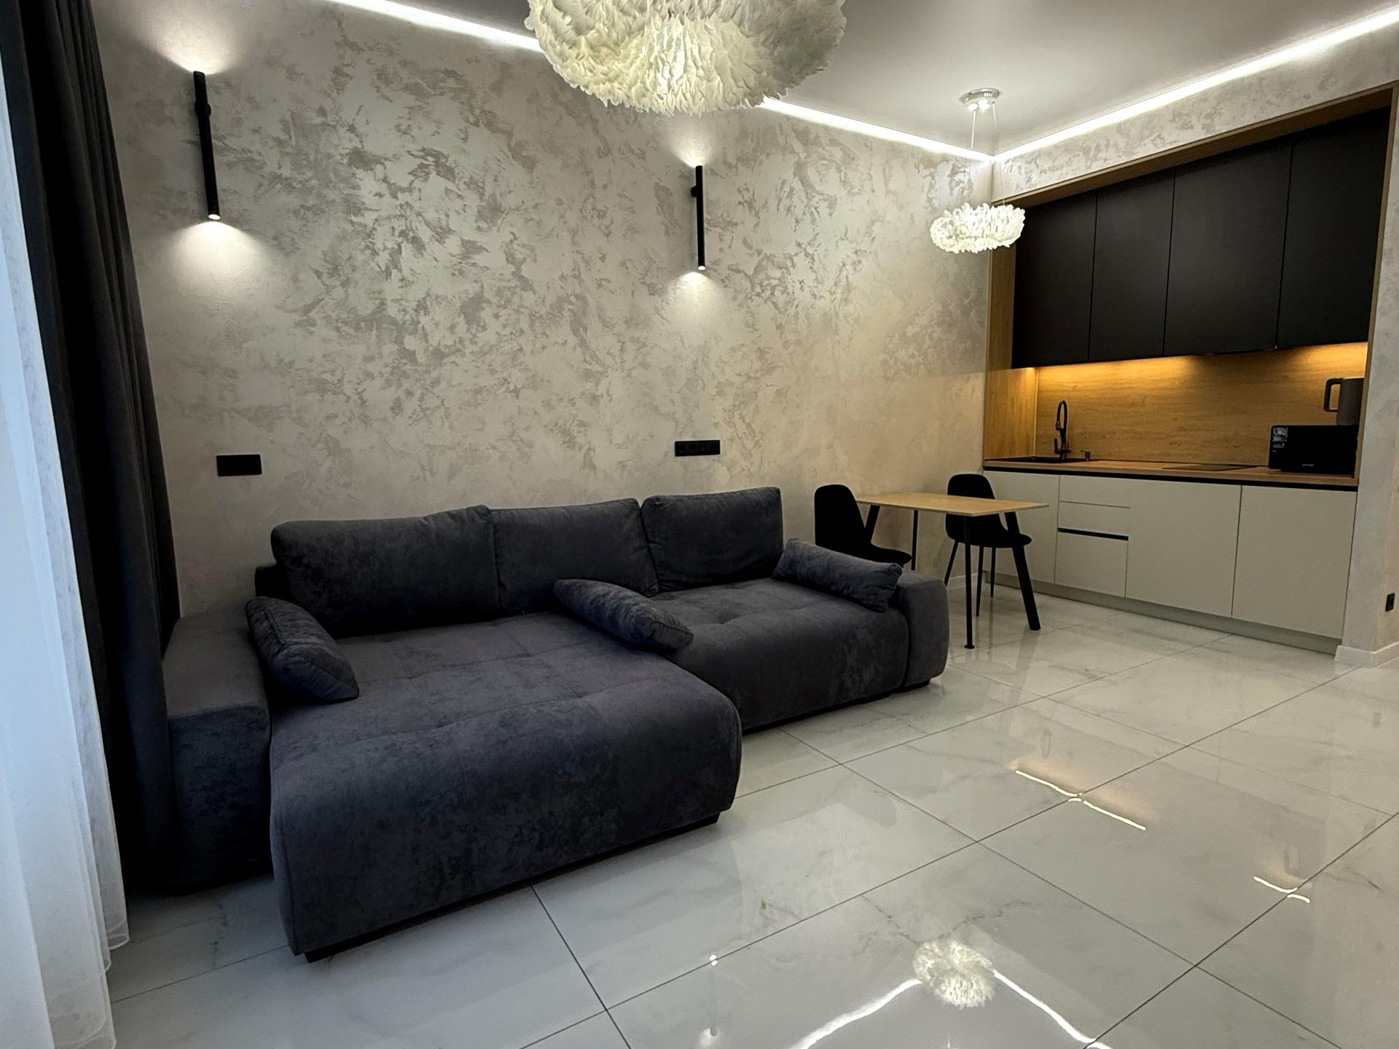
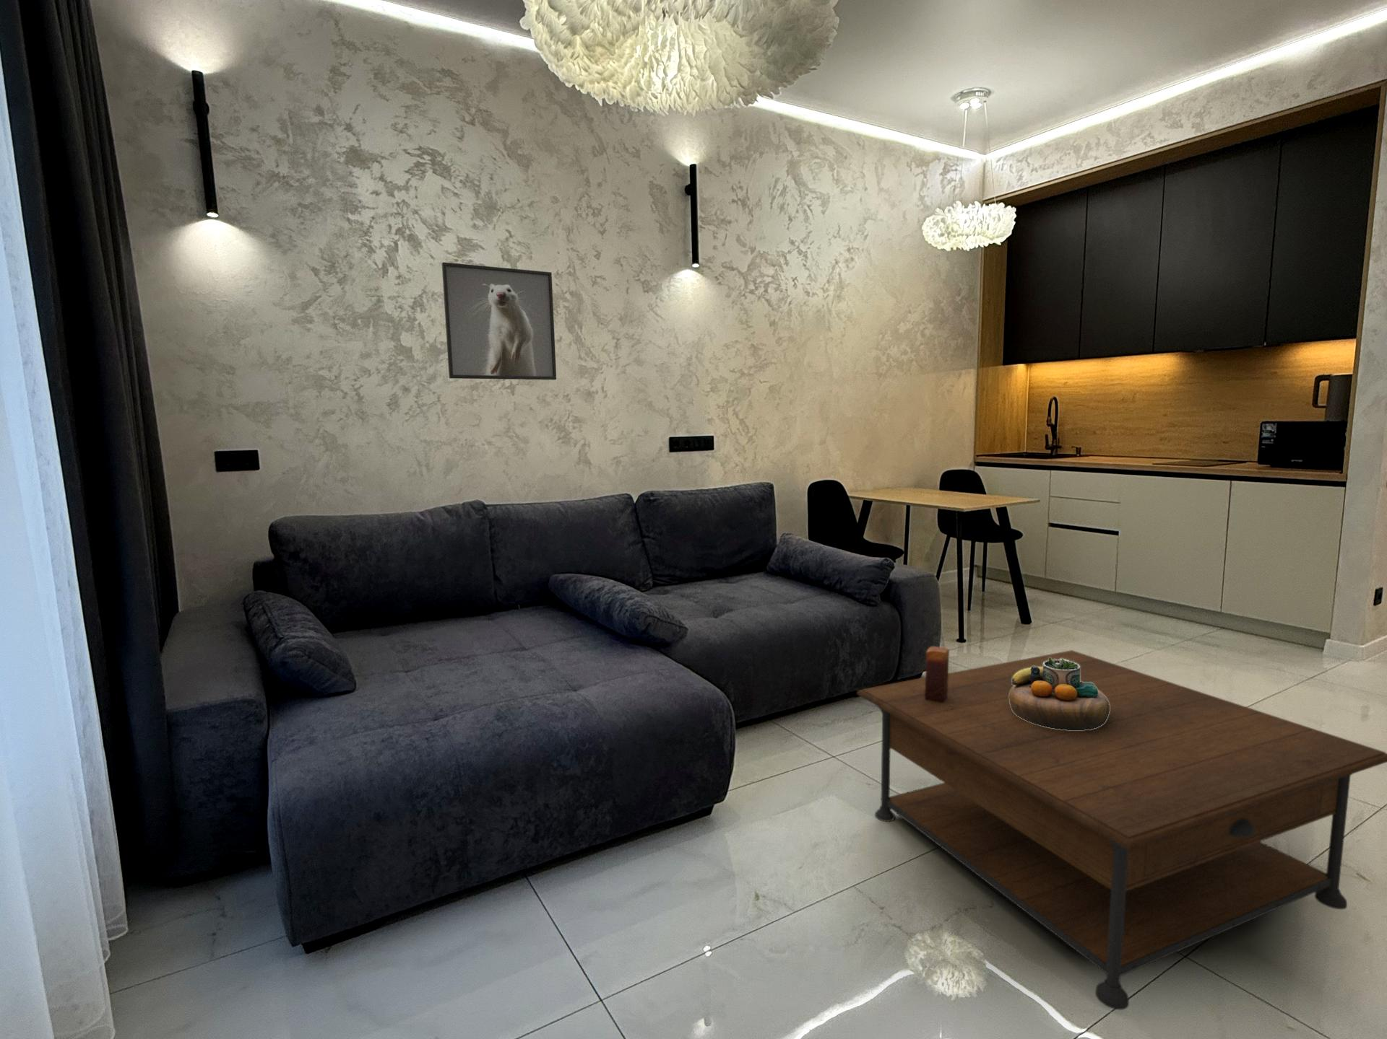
+ coffee table (1088, 787)
+ decorative bowl (1058, 685)
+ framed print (501, 323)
+ candle (936, 672)
